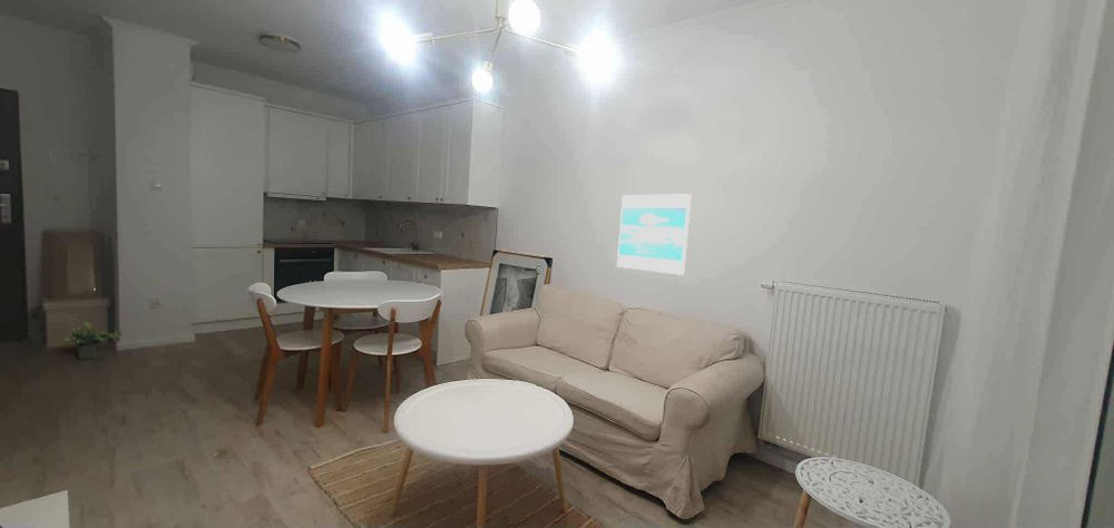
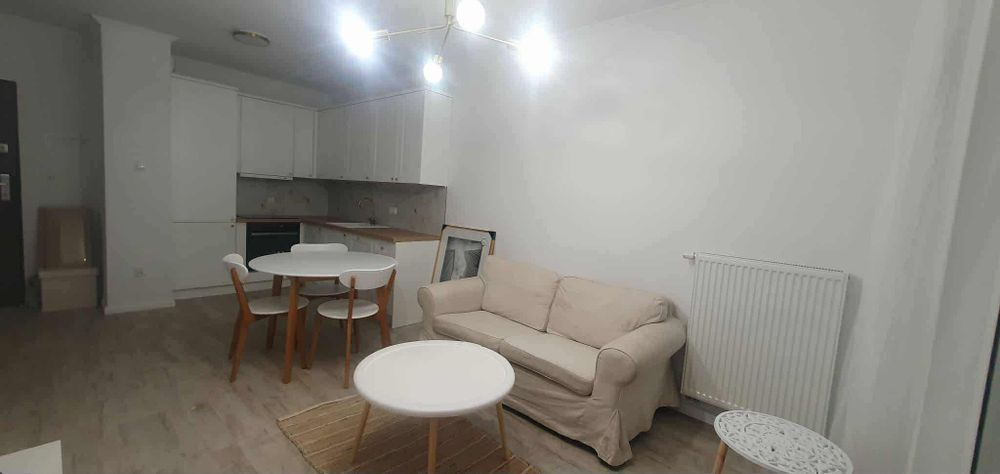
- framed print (652, 233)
- potted plant (94, 339)
